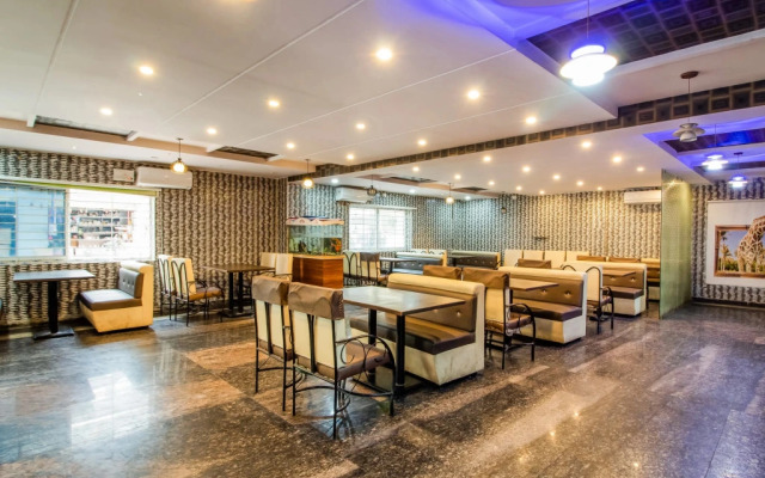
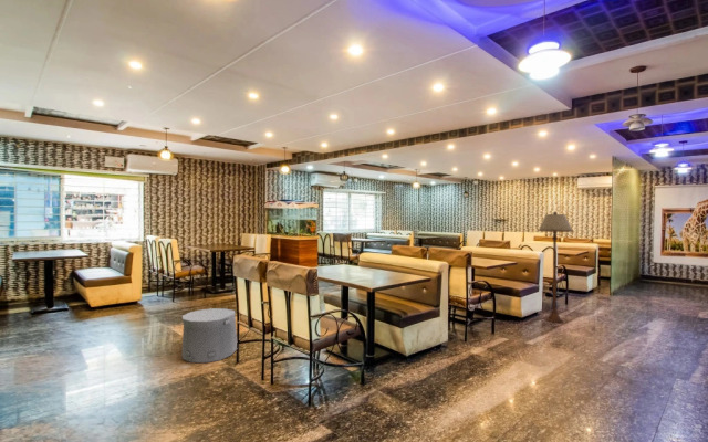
+ trash can (209, 334)
+ floor lamp (554, 265)
